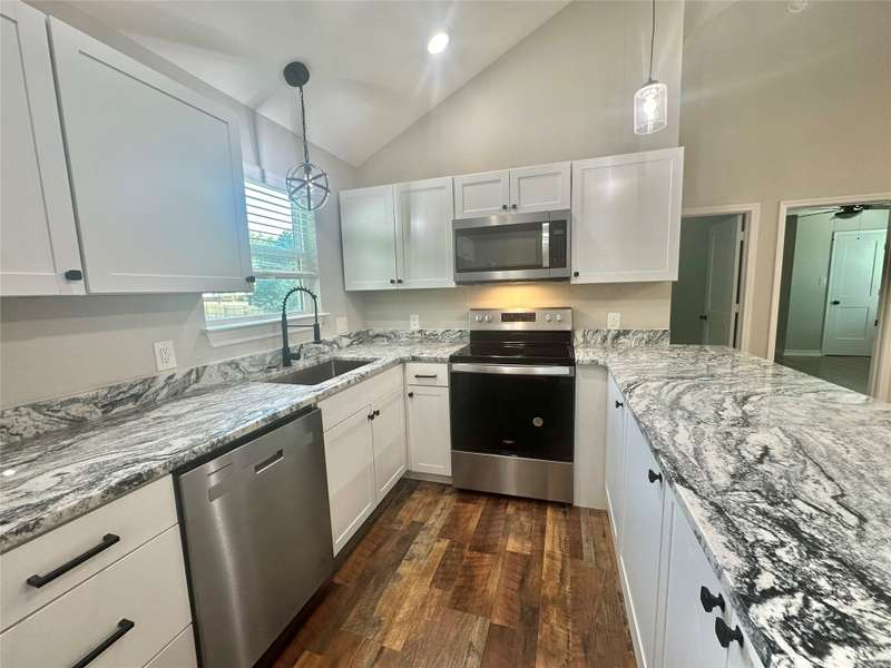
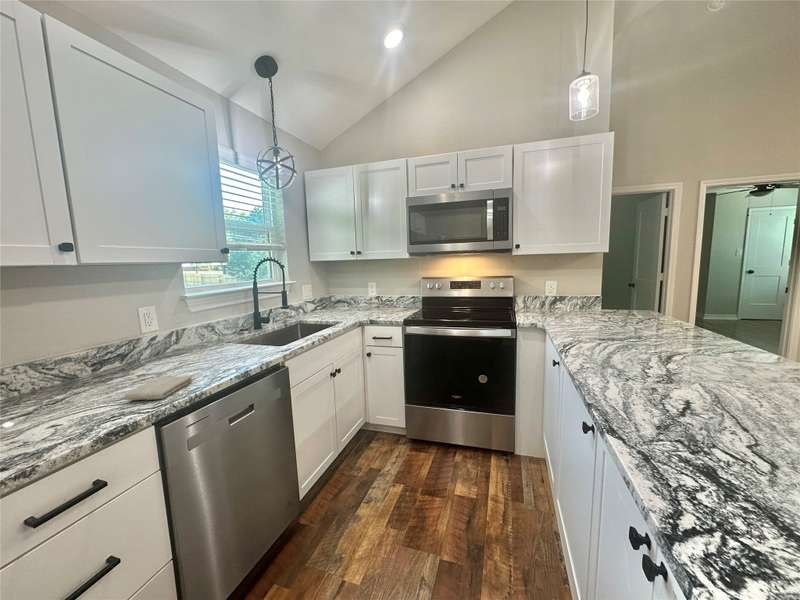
+ washcloth (161, 386)
